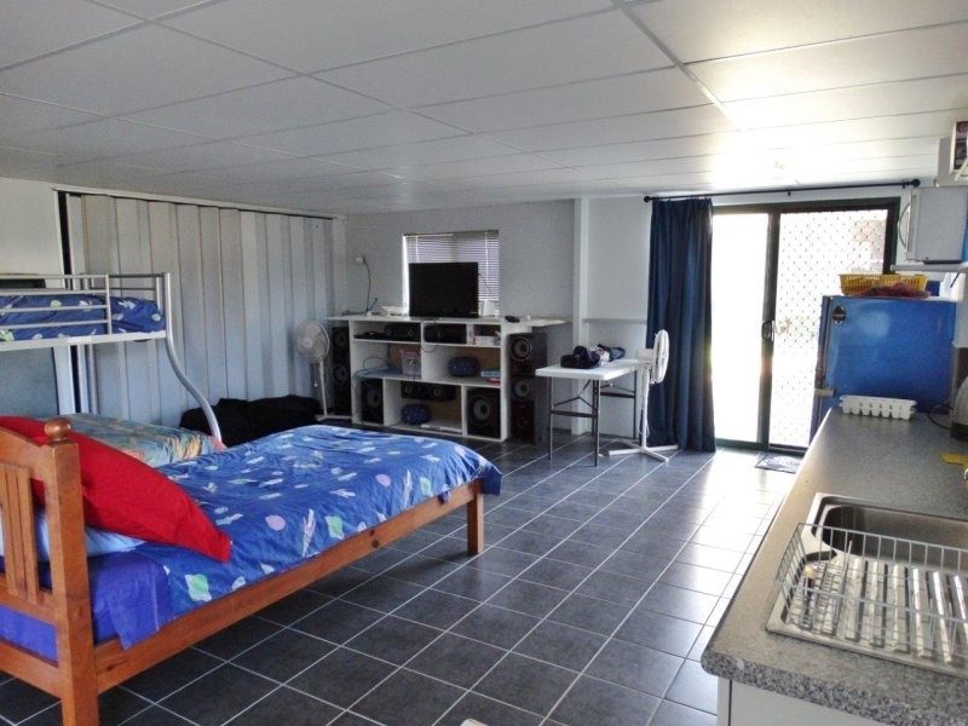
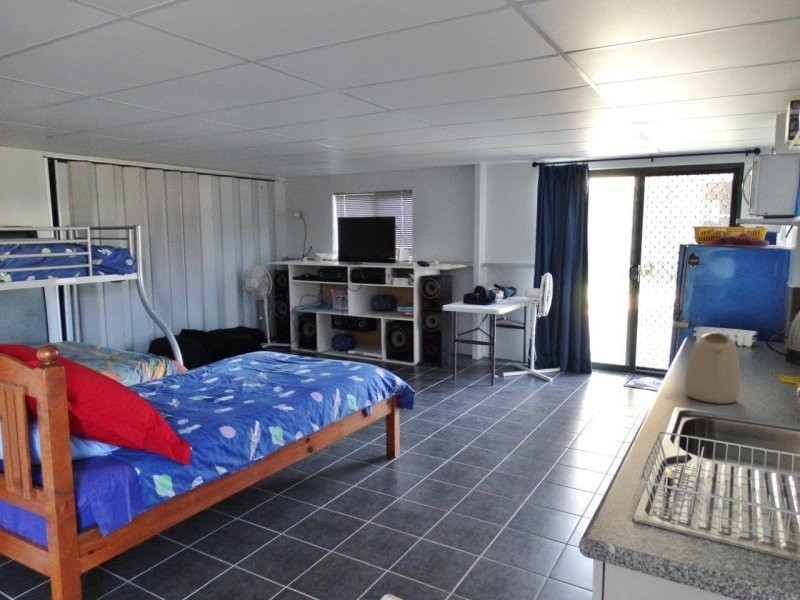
+ kettle (712, 364)
